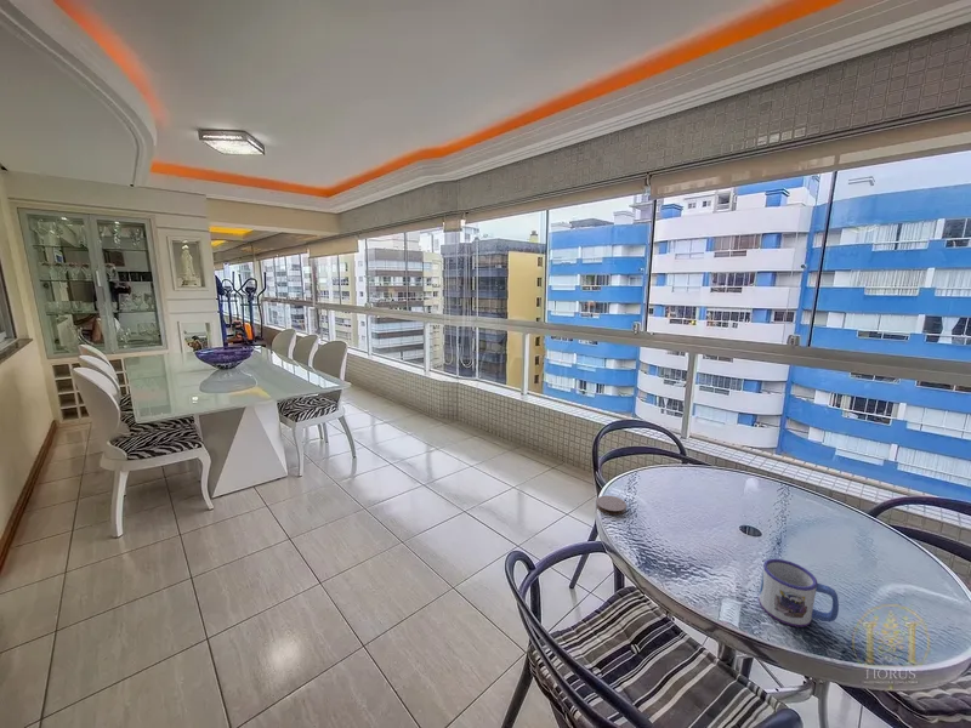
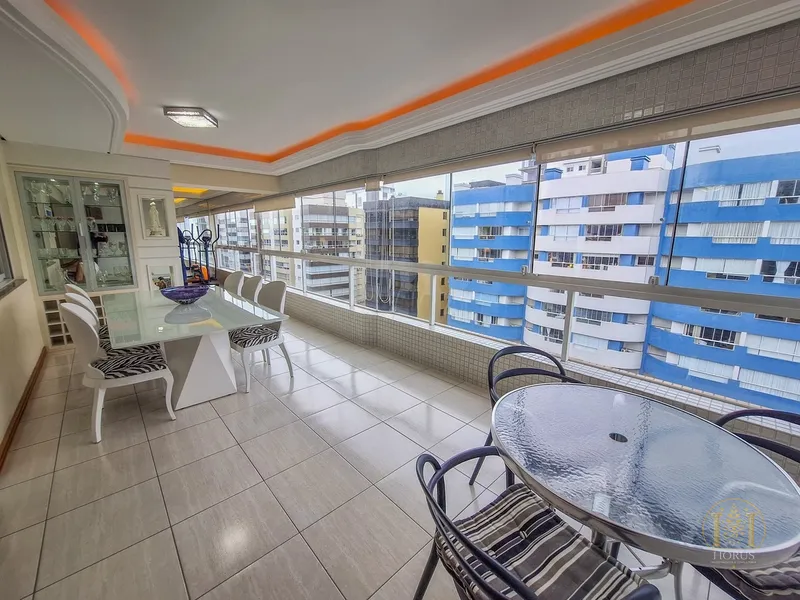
- coaster (611, 505)
- mug (797, 595)
